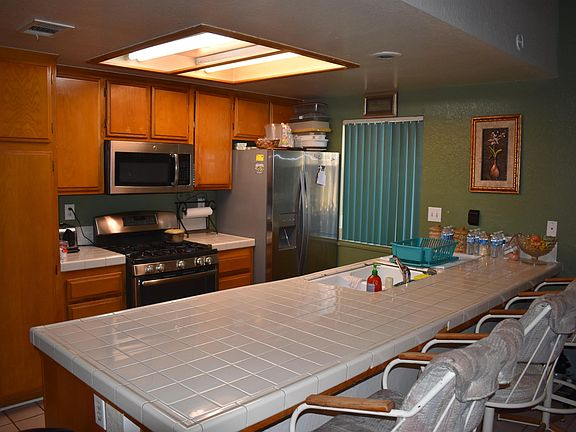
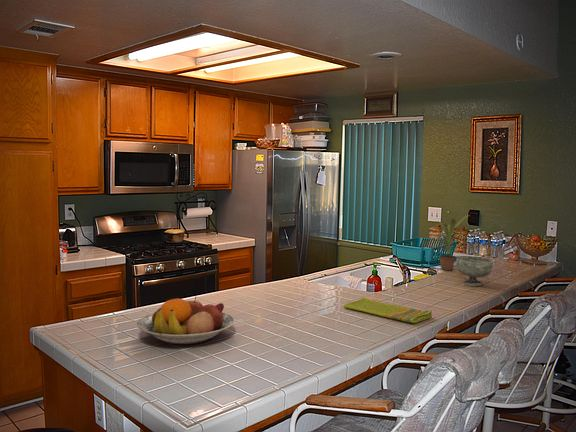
+ fruit bowl (186, 317)
+ dish towel (386, 309)
+ potted plant (449, 242)
+ bowl (474, 271)
